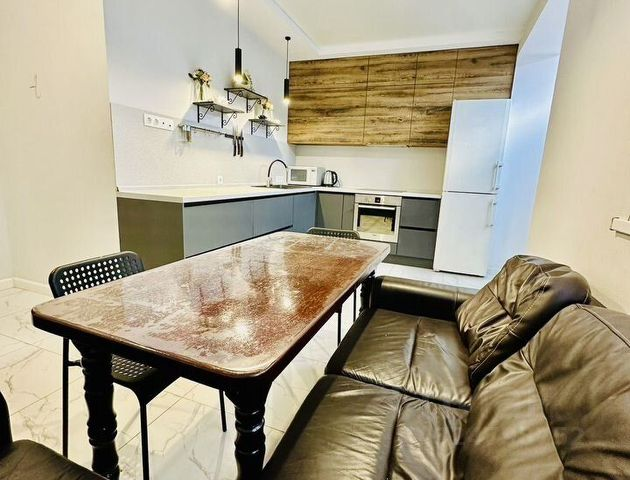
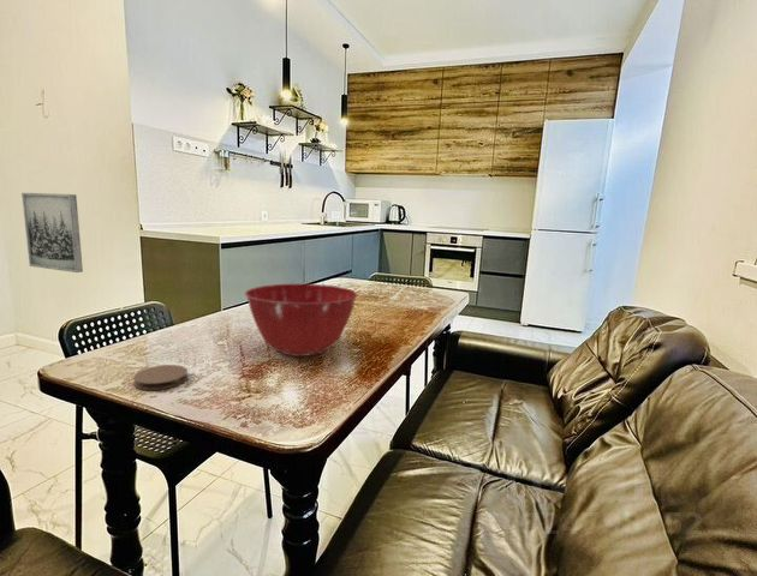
+ mixing bowl (302, 319)
+ coaster (161, 376)
+ wall art (52, 232)
